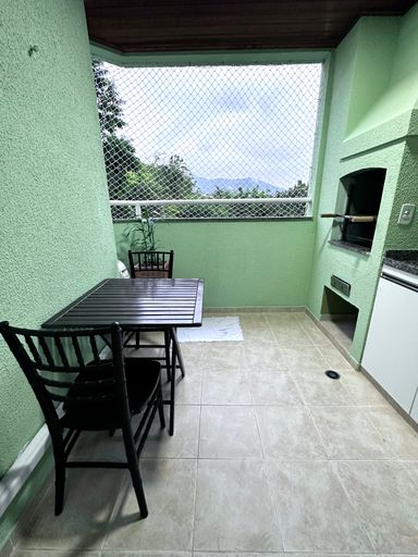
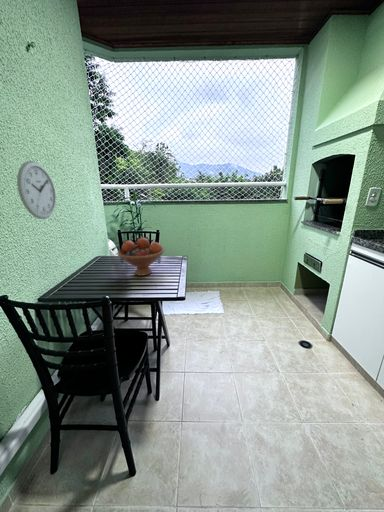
+ wall clock (39, 191)
+ fruit bowl (141, 257)
